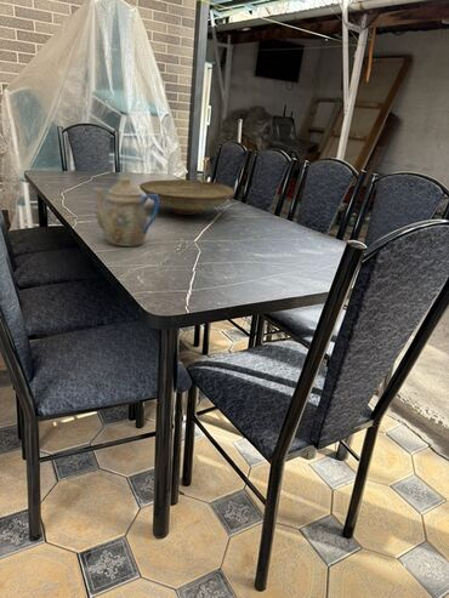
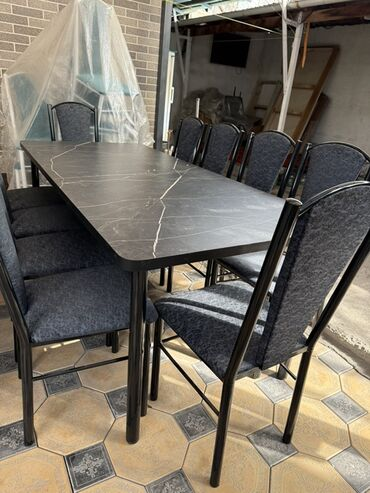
- teapot (125, 210)
- decorative bowl (187, 199)
